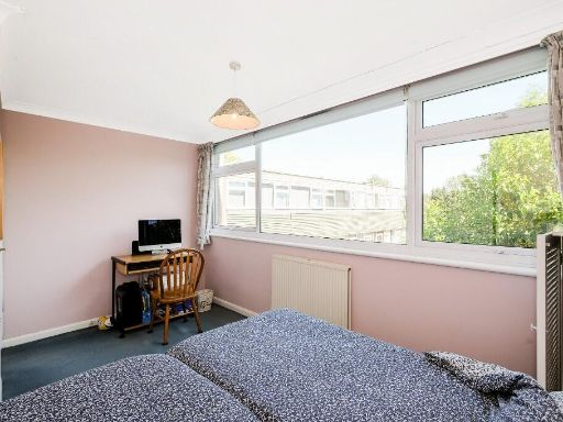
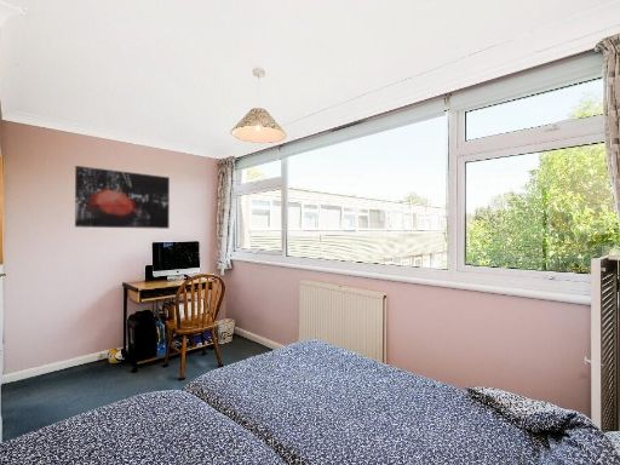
+ wall art (126, 200)
